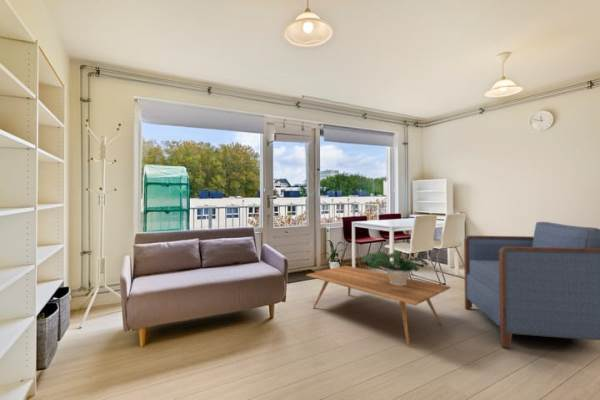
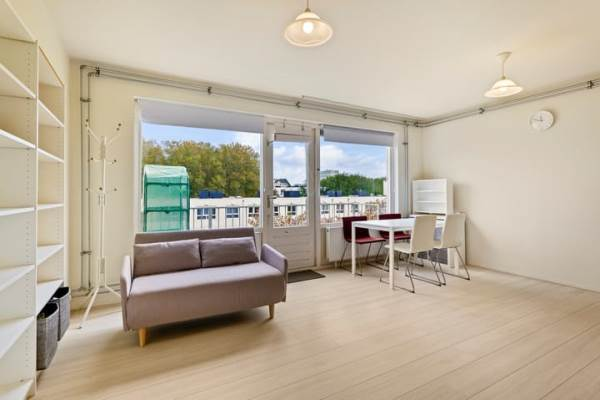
- coffee table (372, 293)
- house plant (334, 255)
- potted plant (393, 268)
- armchair (530, 275)
